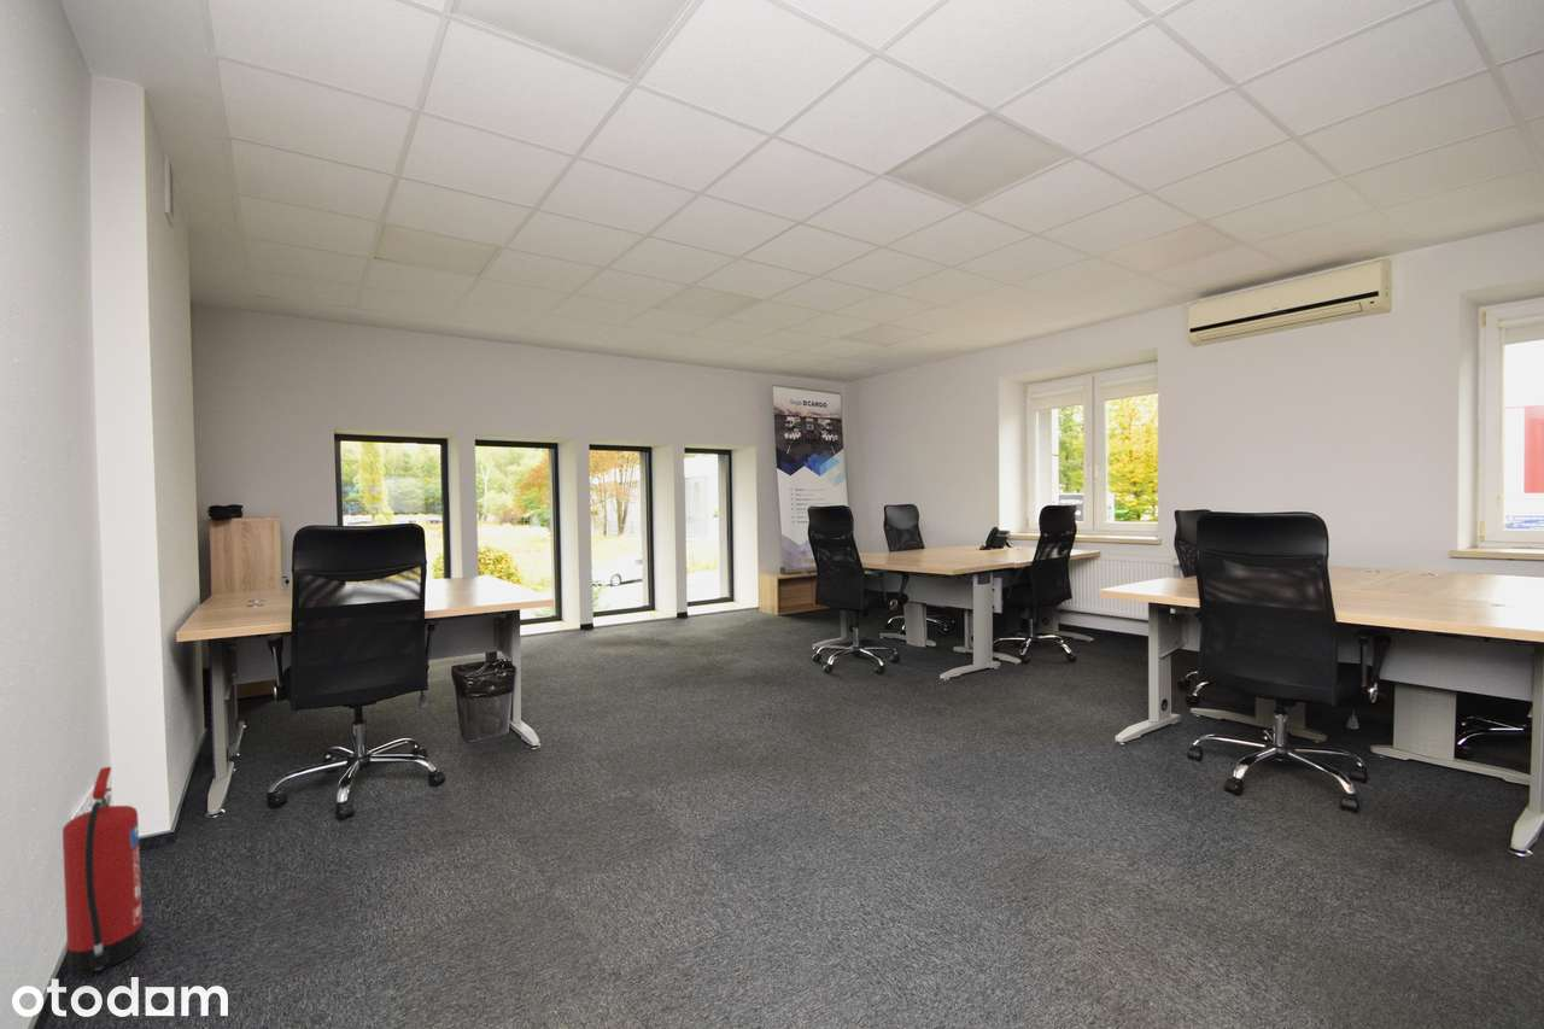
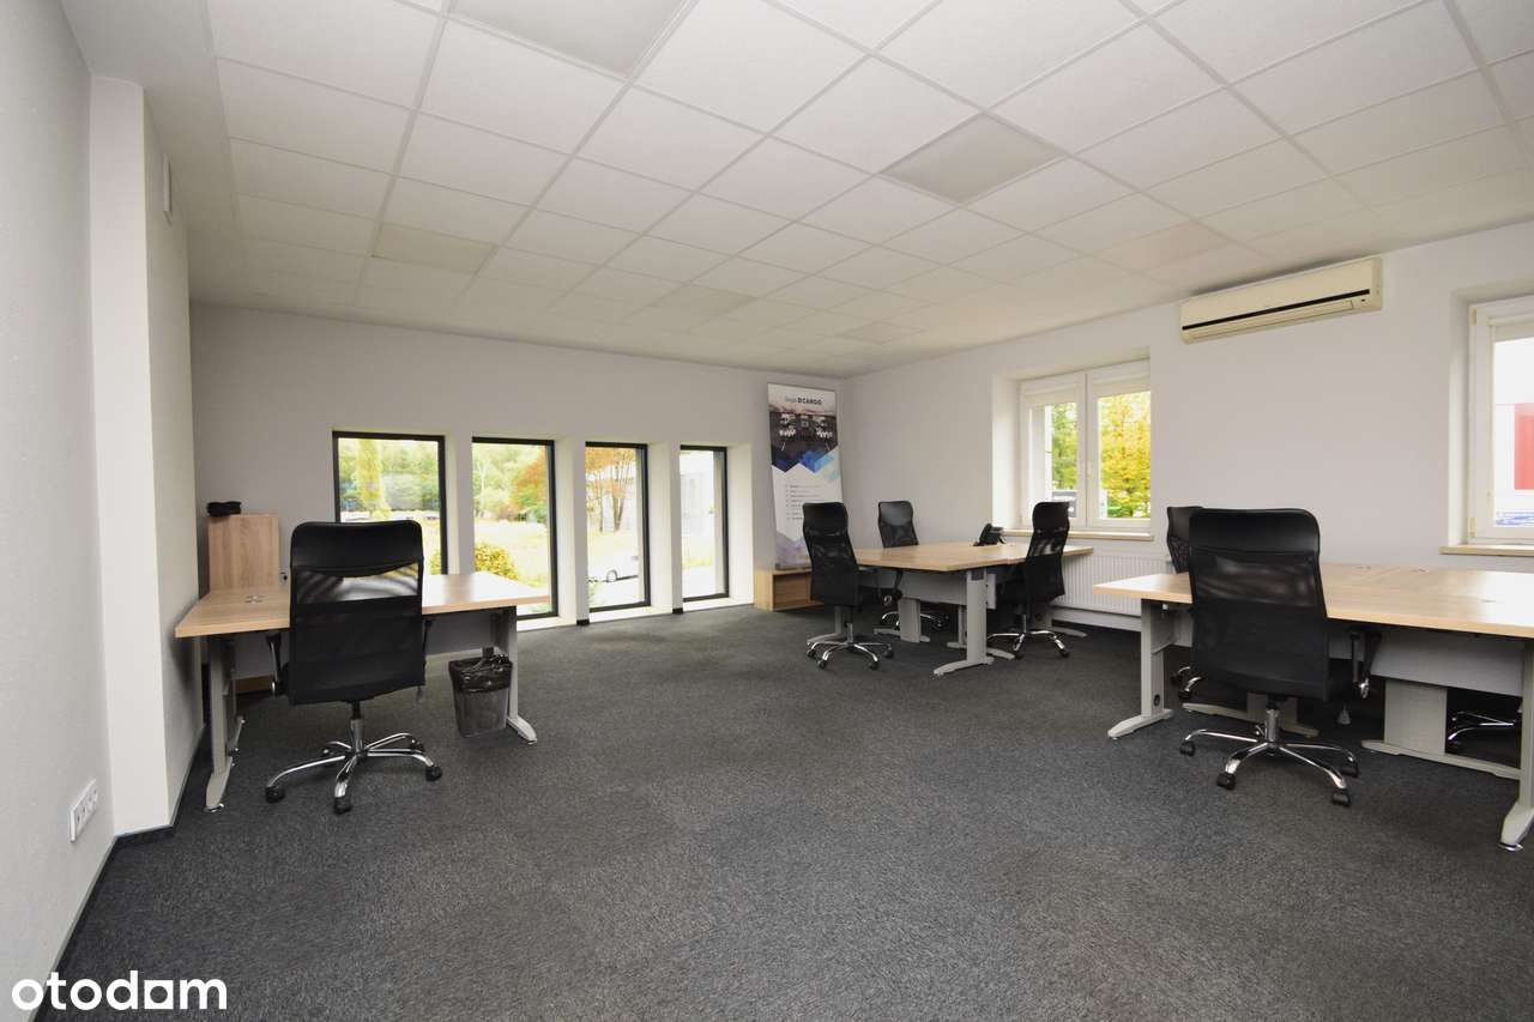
- fire extinguisher (100, 872)
